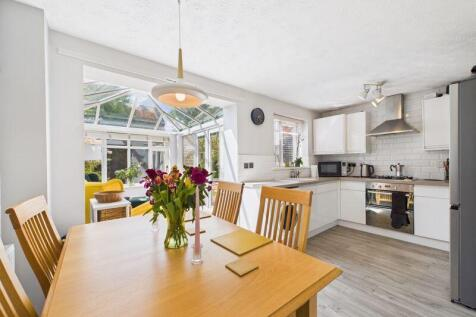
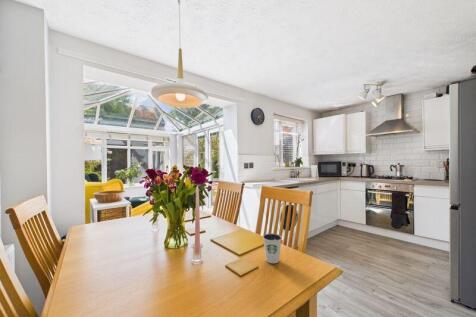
+ dixie cup (272, 248)
